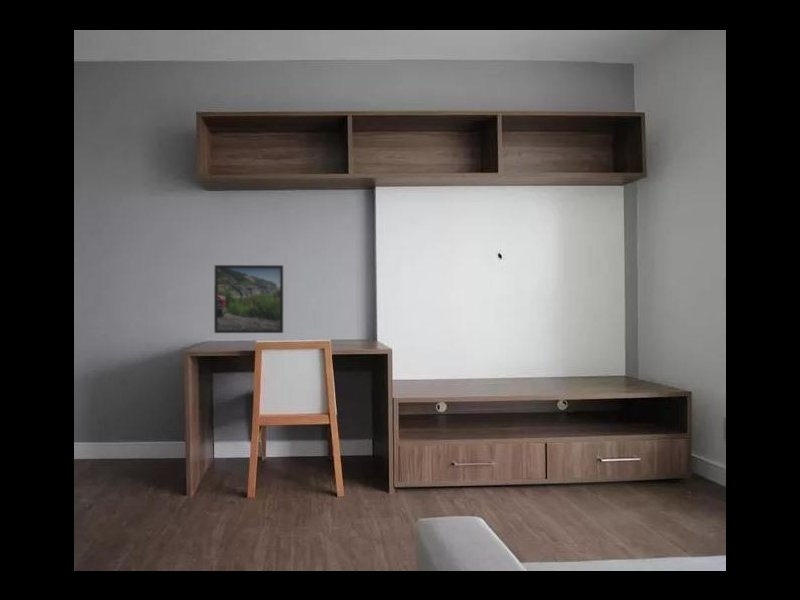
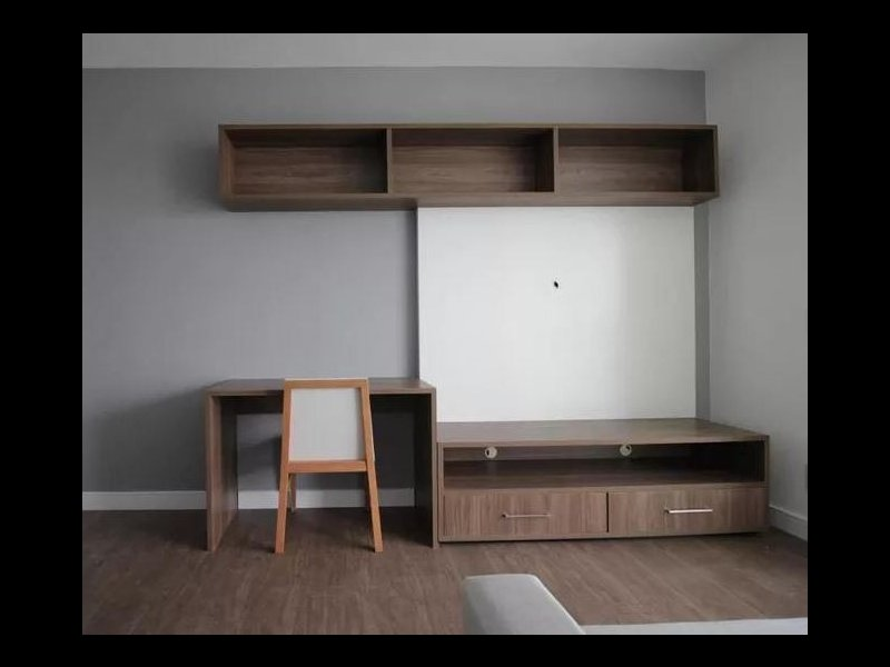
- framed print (249, 299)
